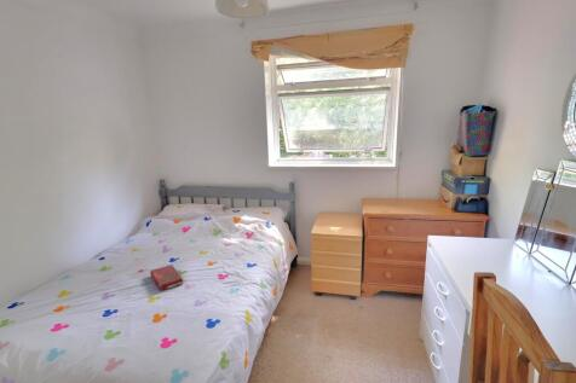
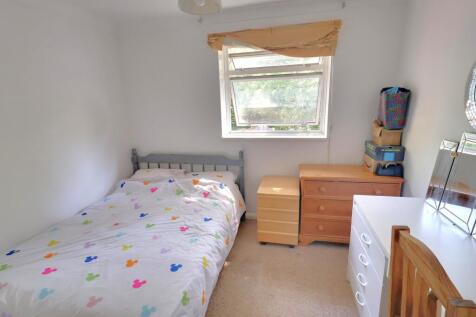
- book (166, 277)
